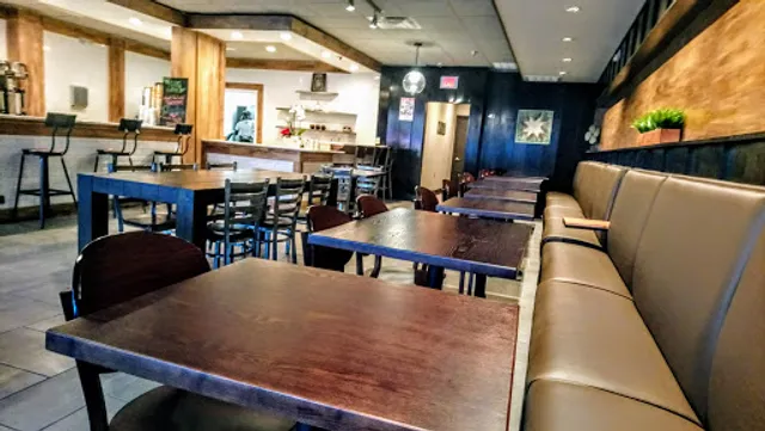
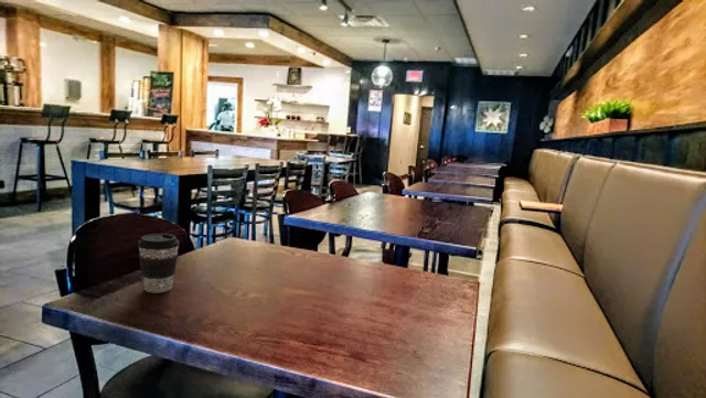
+ coffee cup (158, 262)
